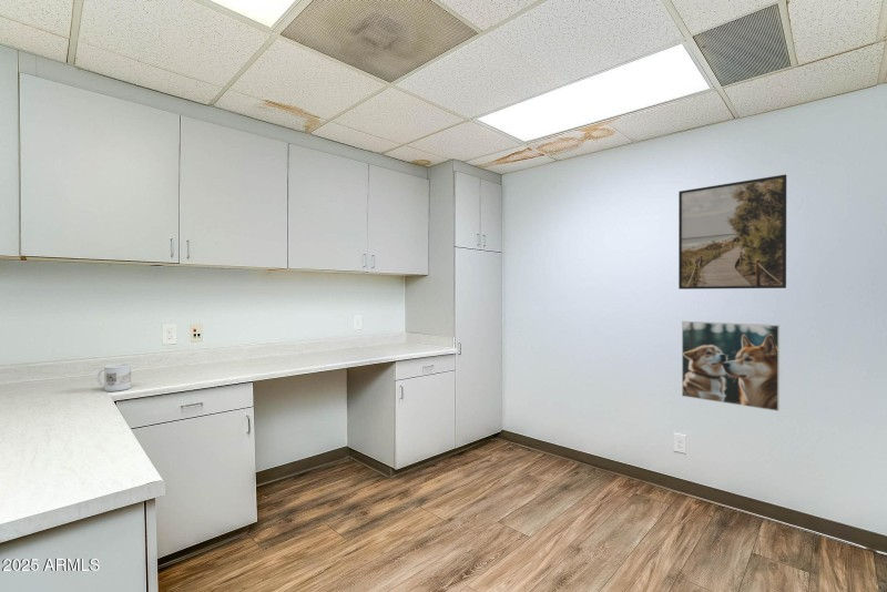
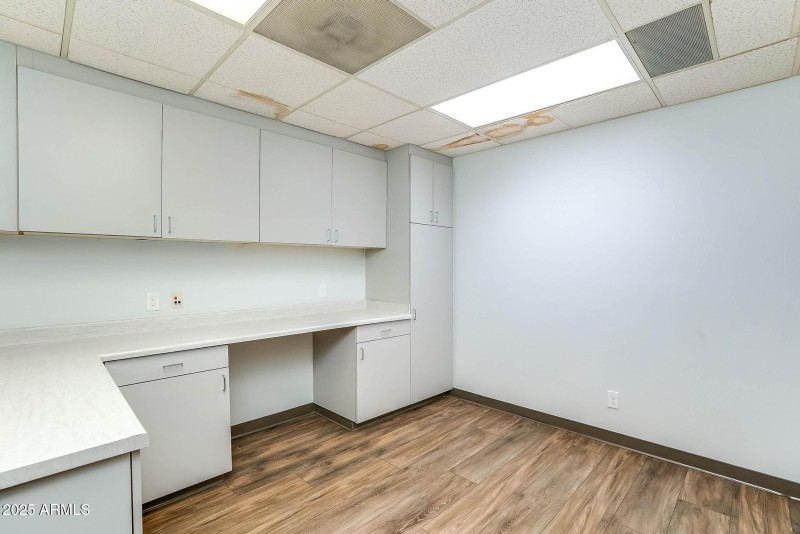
- mug (115, 377)
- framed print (728, 236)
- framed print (727, 363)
